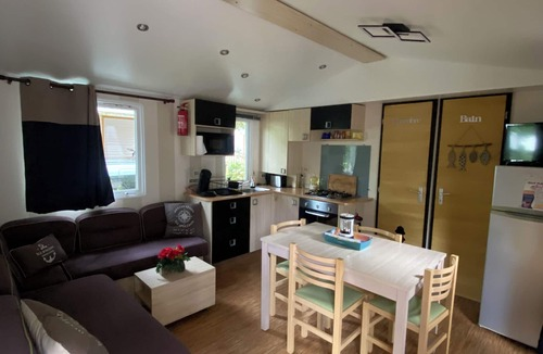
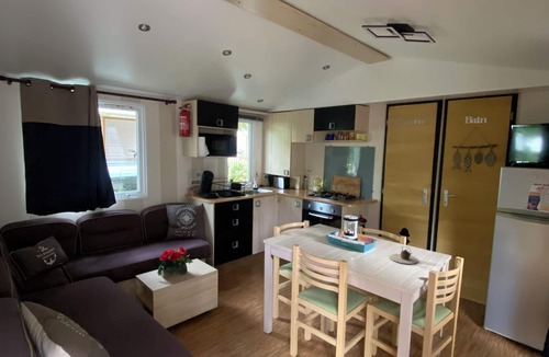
+ teapot (403, 252)
